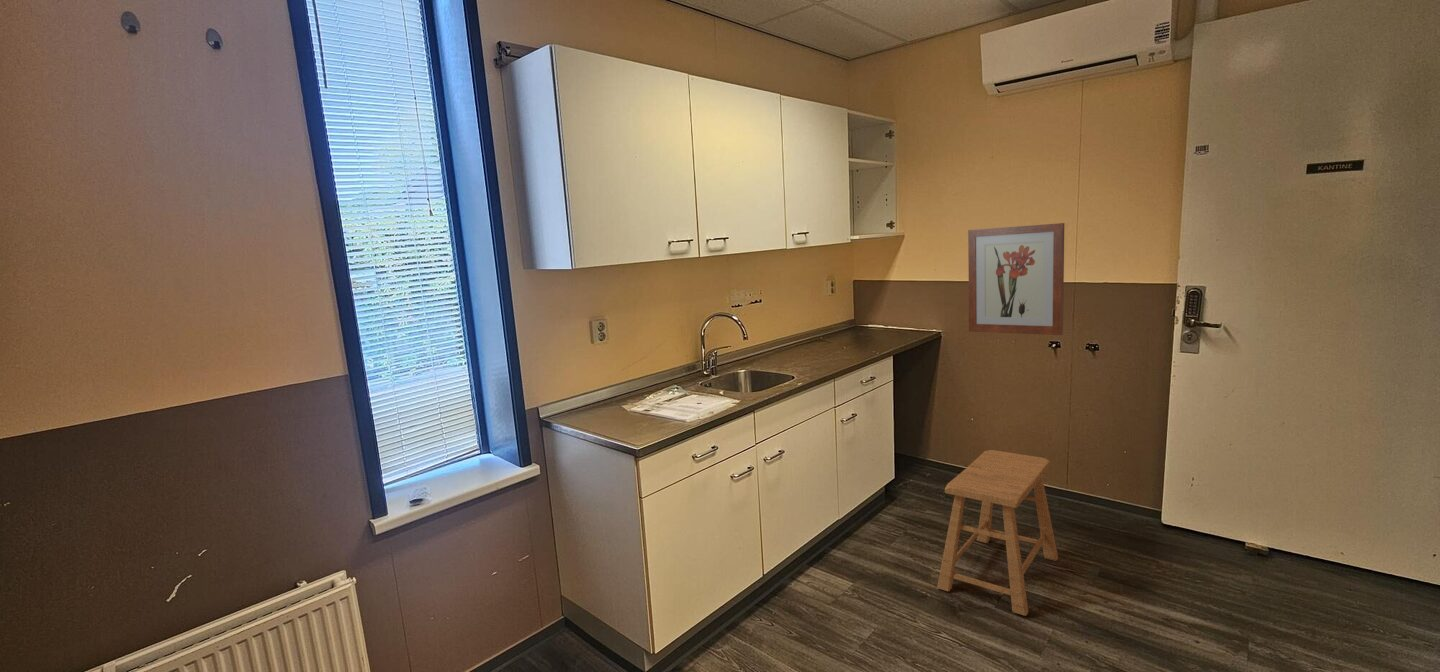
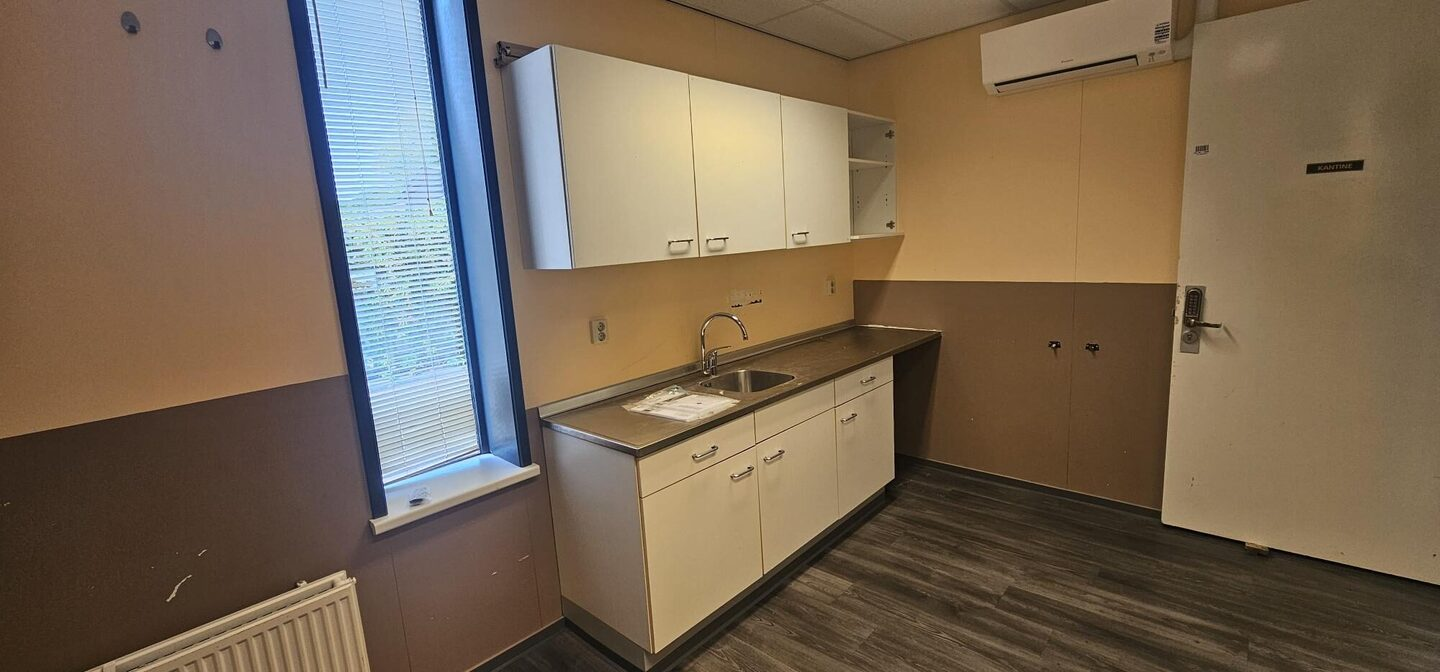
- stool (1004, 522)
- wall art (1014, 280)
